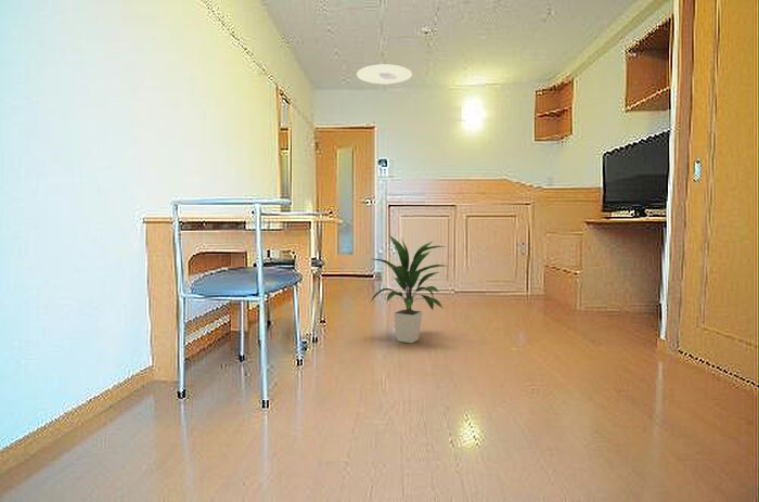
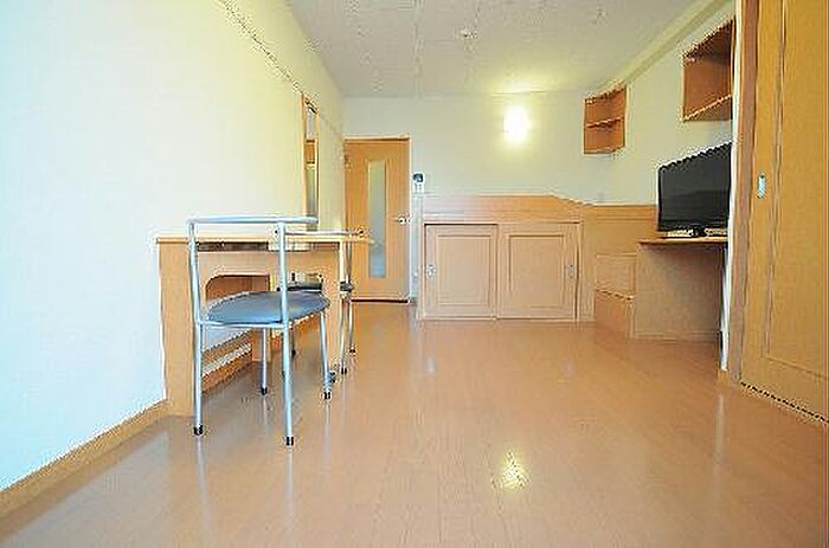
- indoor plant (411, 286)
- ceiling light (384, 72)
